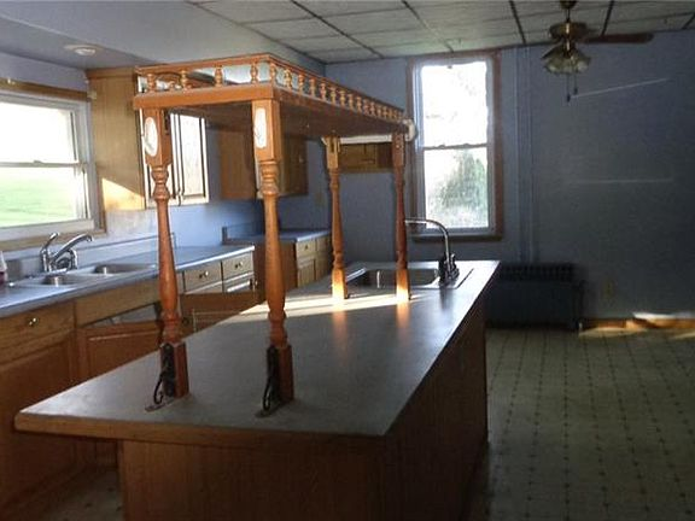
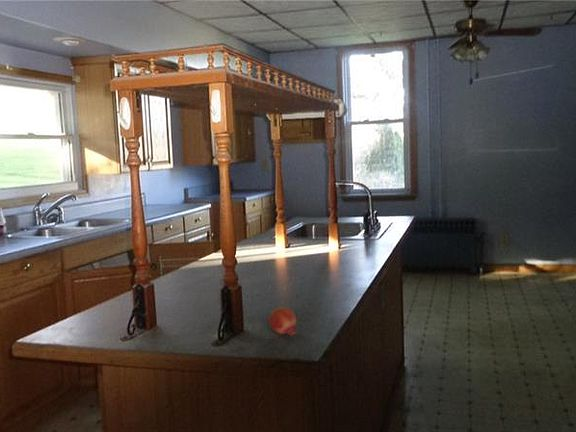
+ fruit (283, 320)
